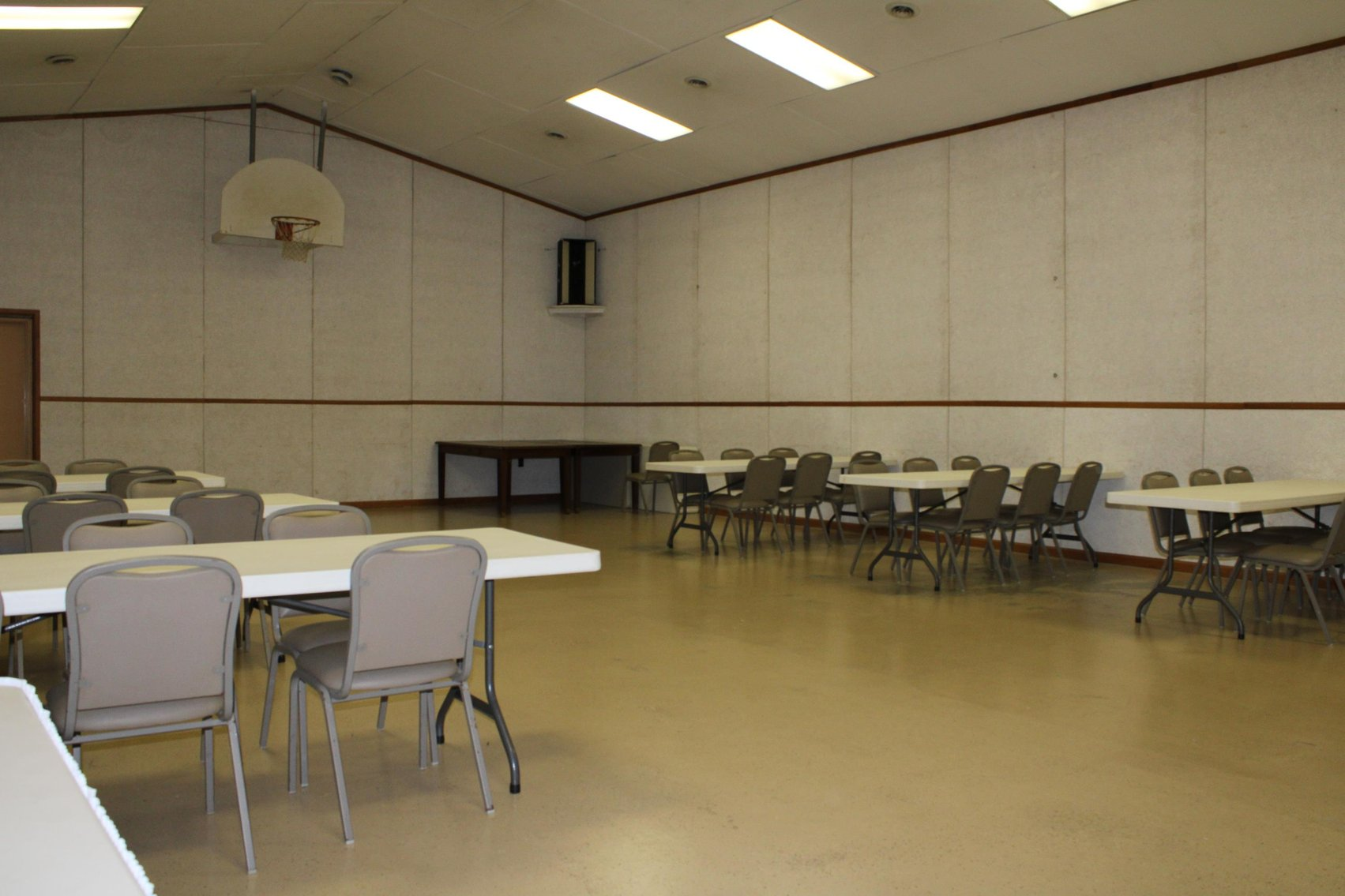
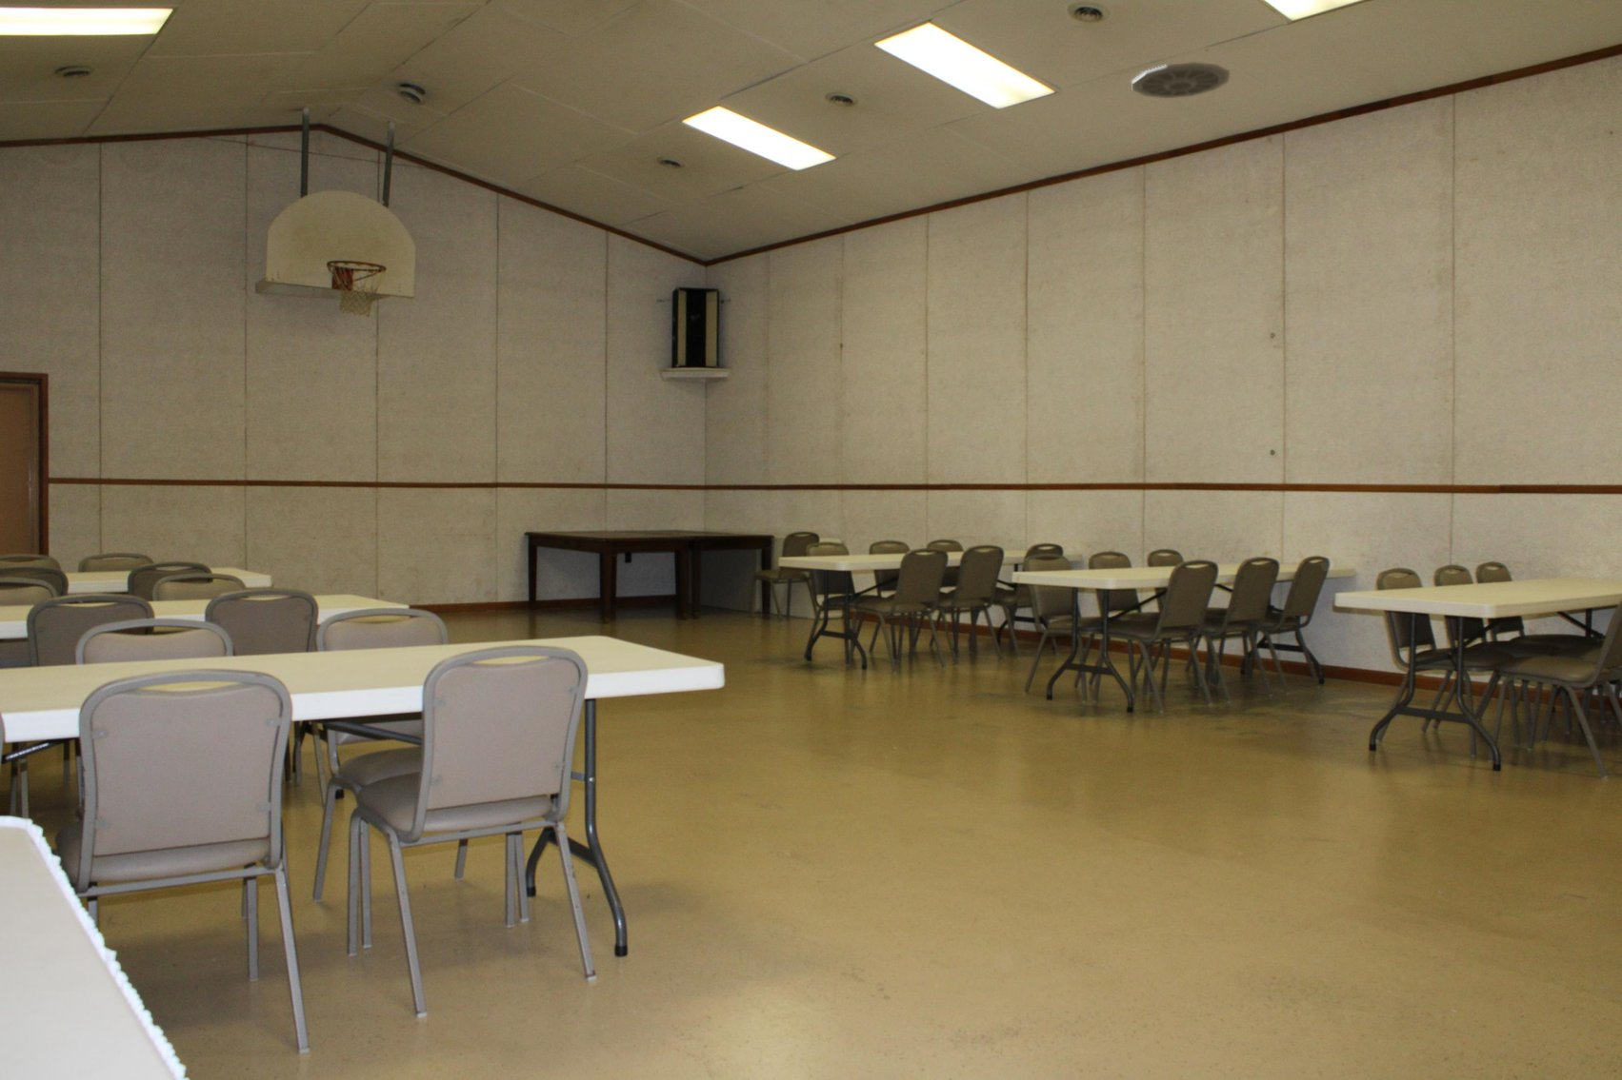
+ ceiling vent (1181, 83)
